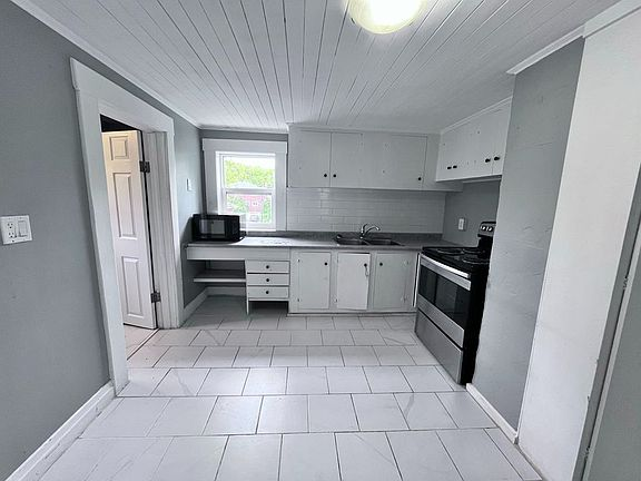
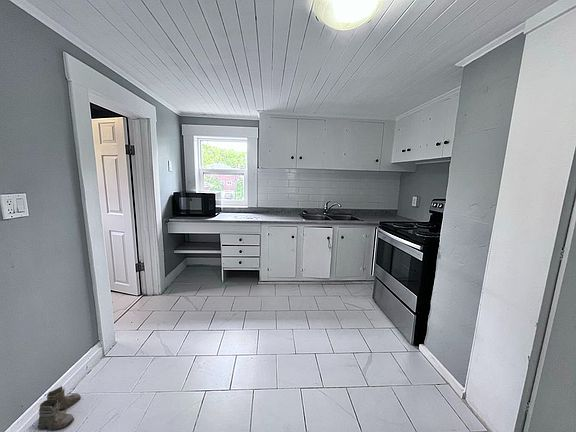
+ boots (59, 405)
